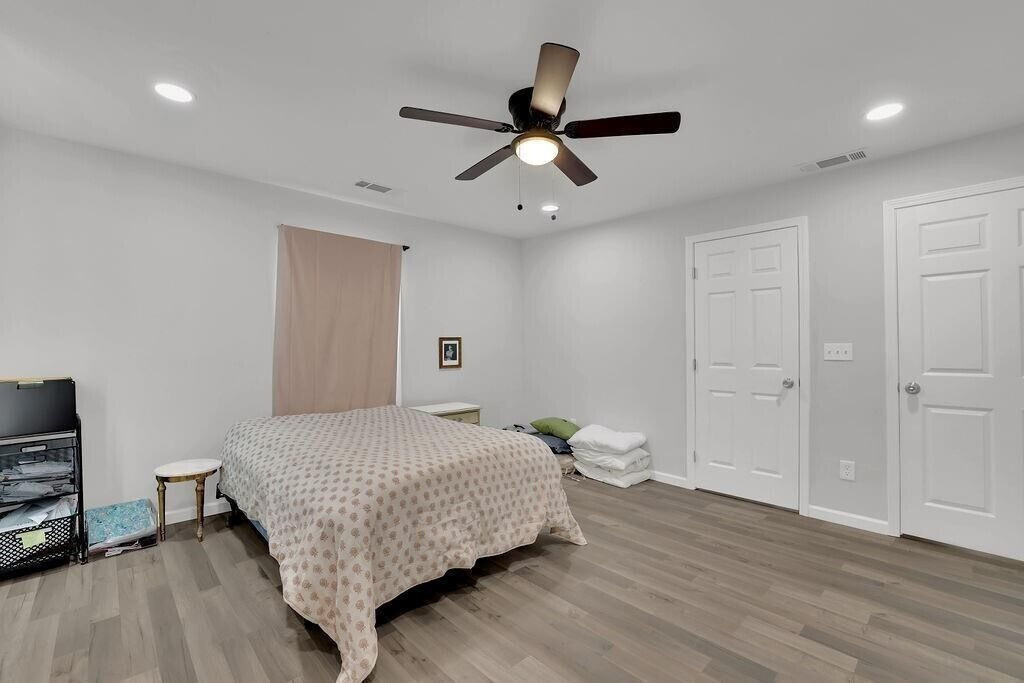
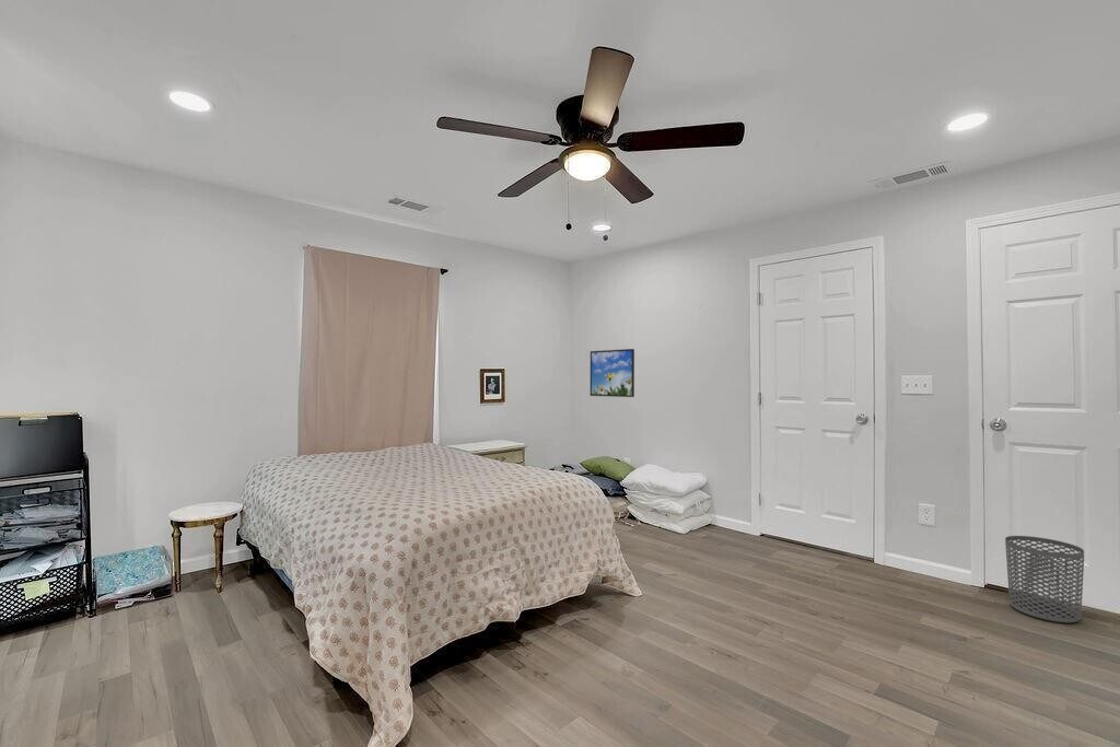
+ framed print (610, 373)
+ waste bin (1043, 577)
